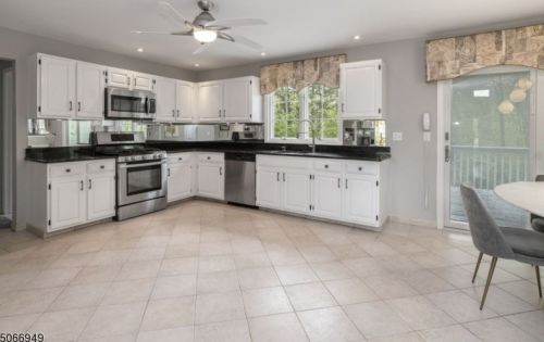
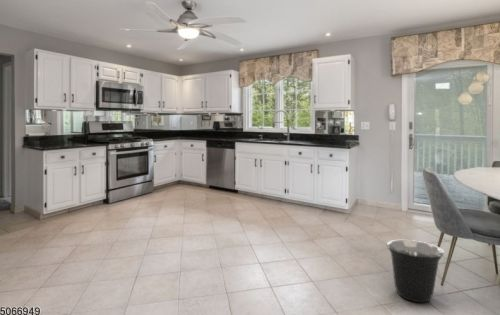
+ trash can (413, 271)
